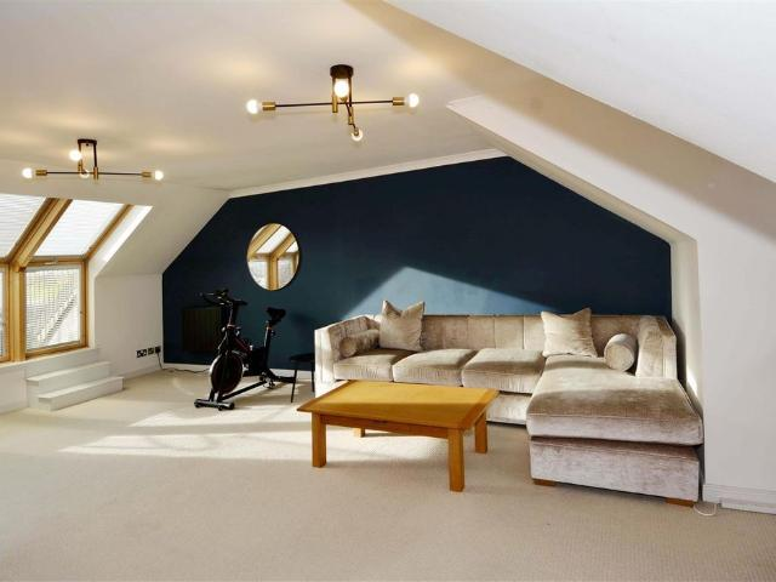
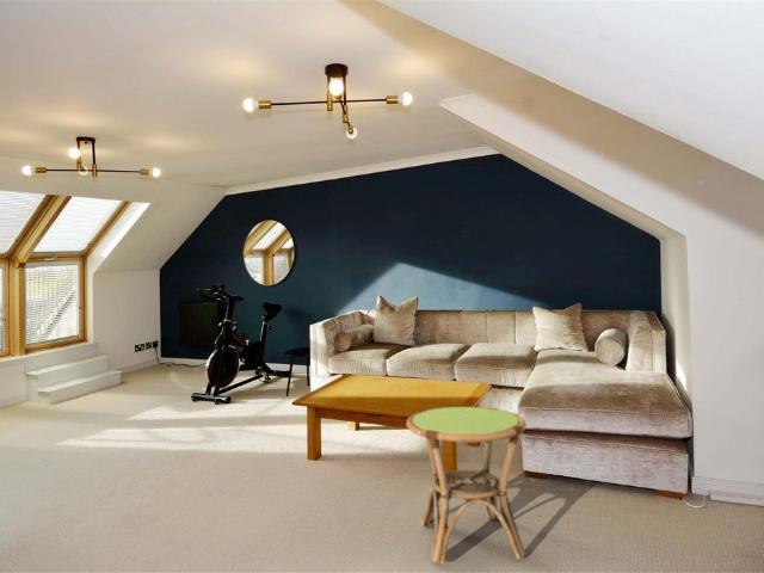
+ side table (467, 478)
